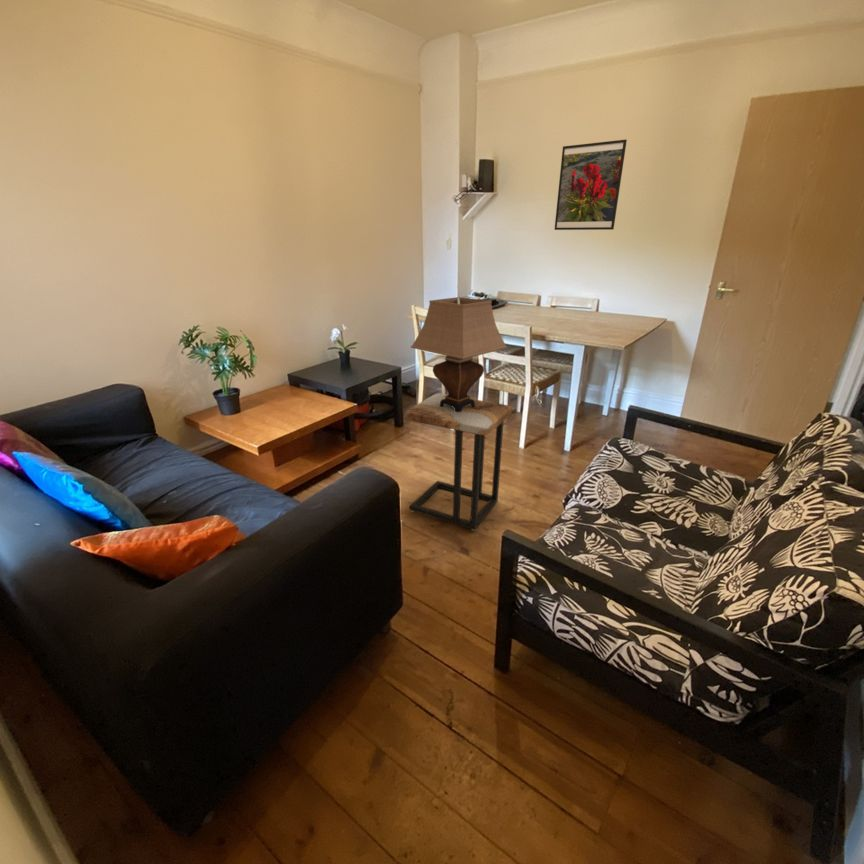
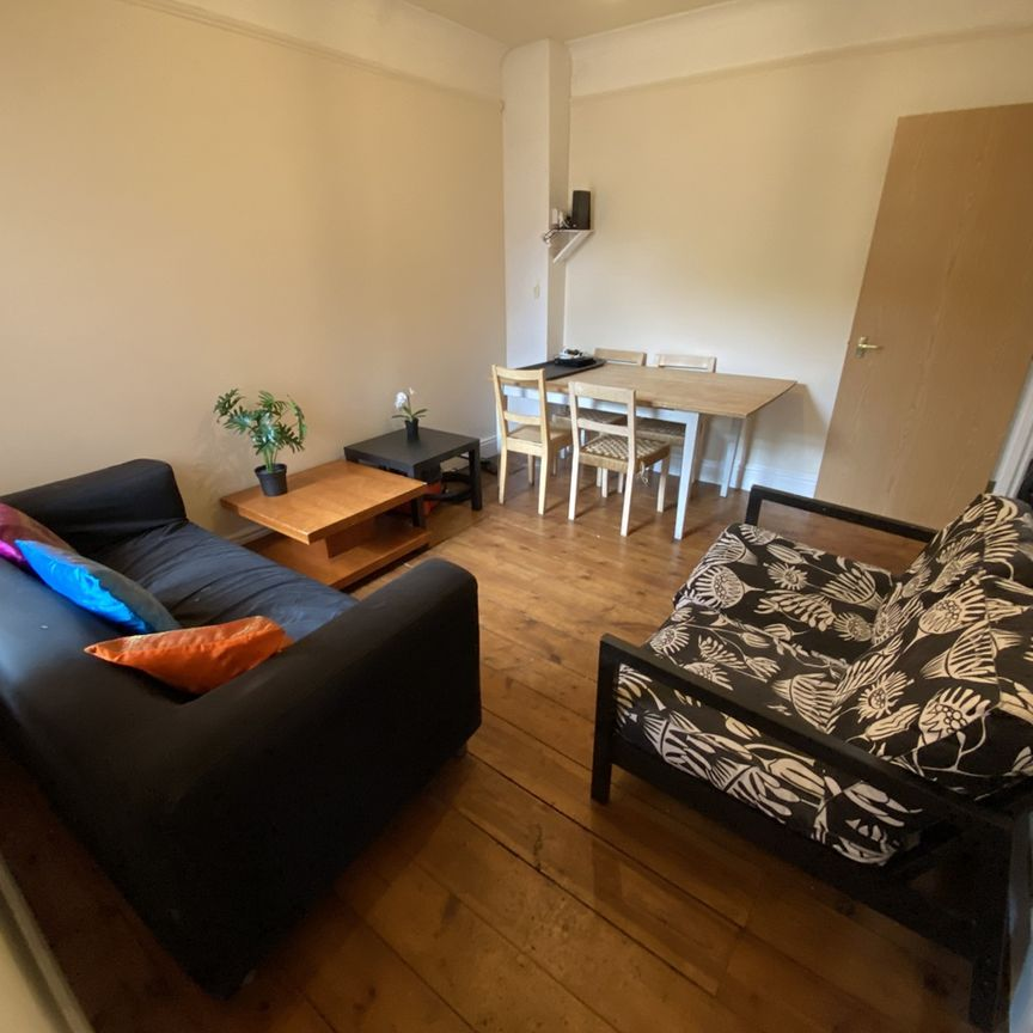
- side table (458, 460)
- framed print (588, 187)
- table lamp (458, 355)
